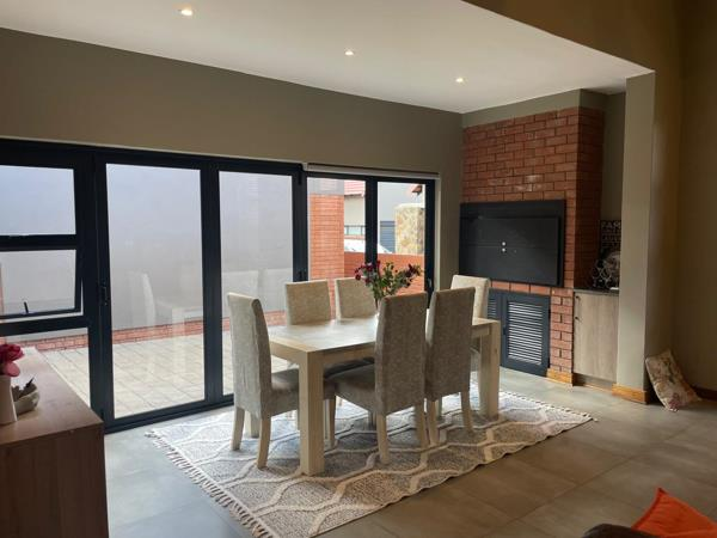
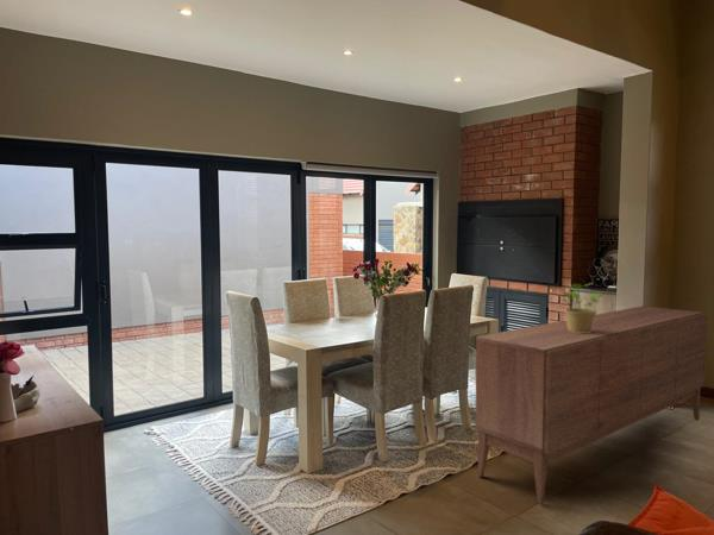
+ potted plant (578, 306)
+ sideboard (605, 384)
